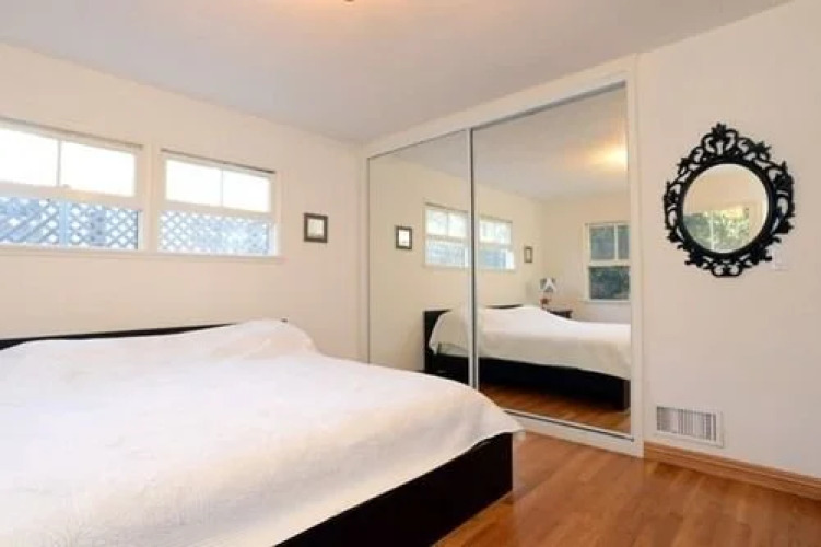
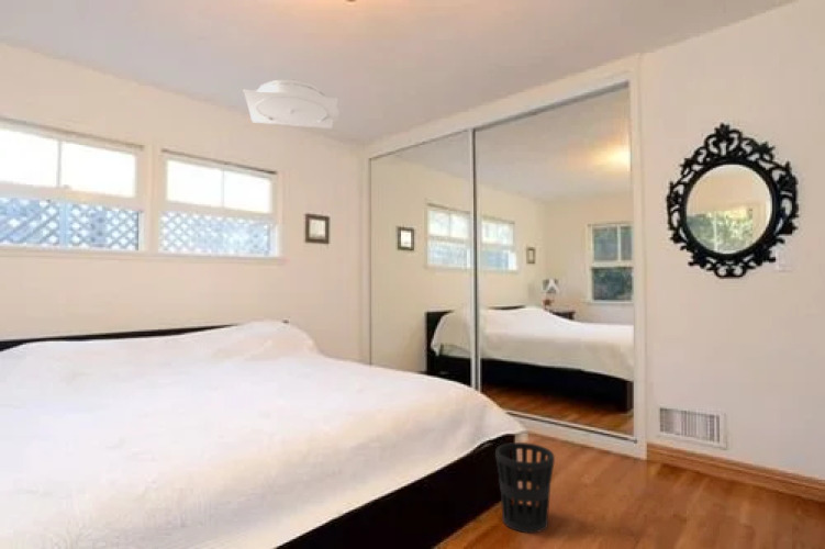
+ ceiling light (294, 99)
+ wastebasket (524, 485)
